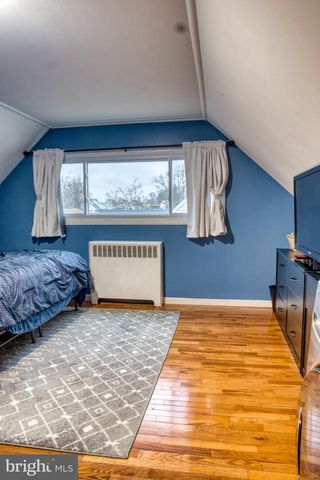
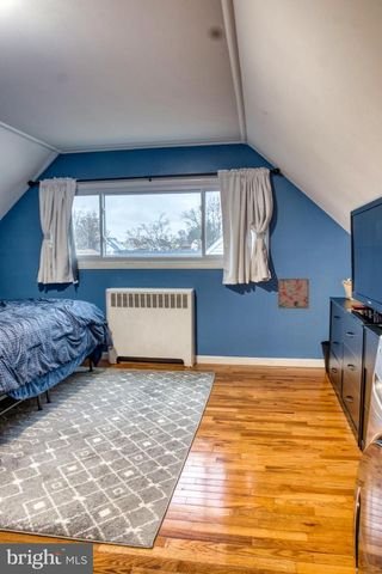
+ wall art (292, 293)
